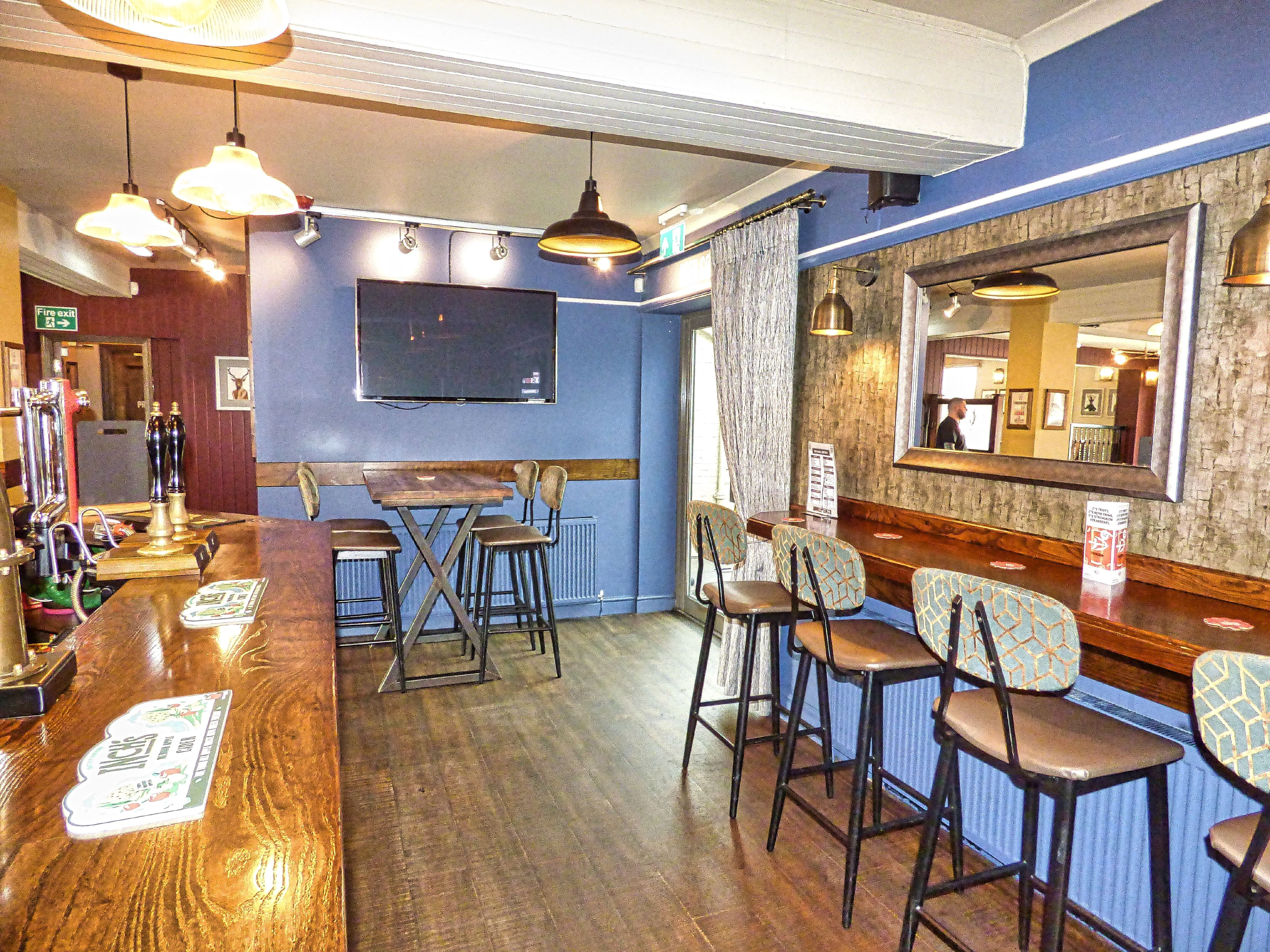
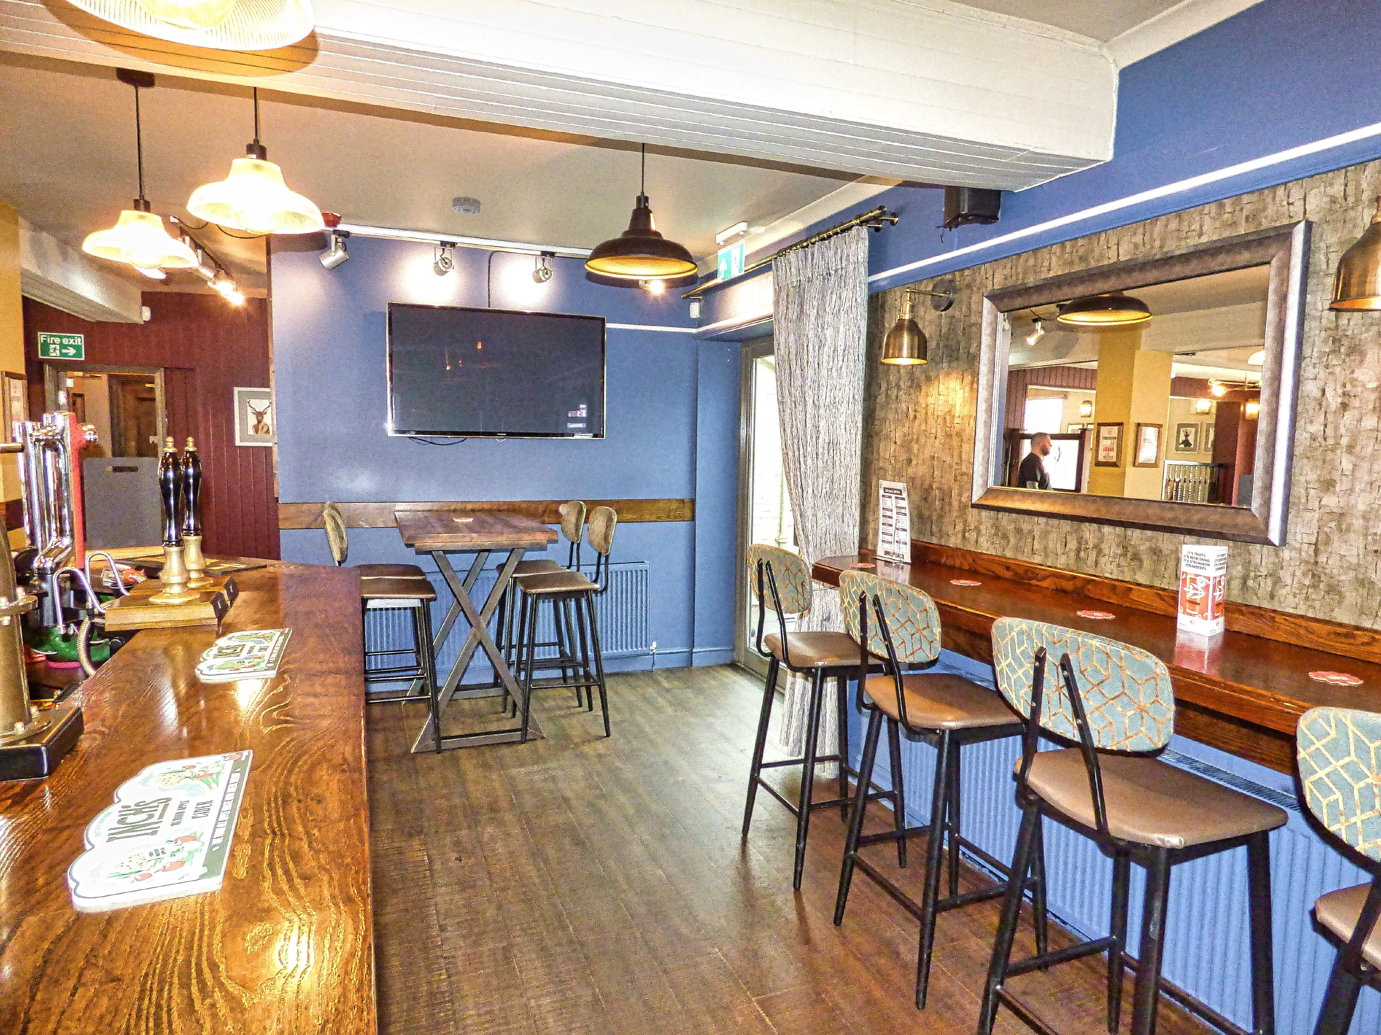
+ smoke detector (466, 204)
